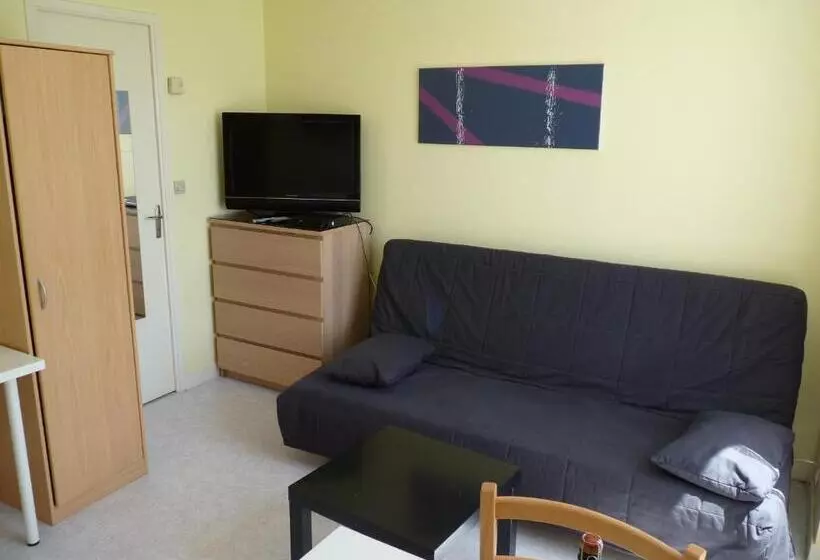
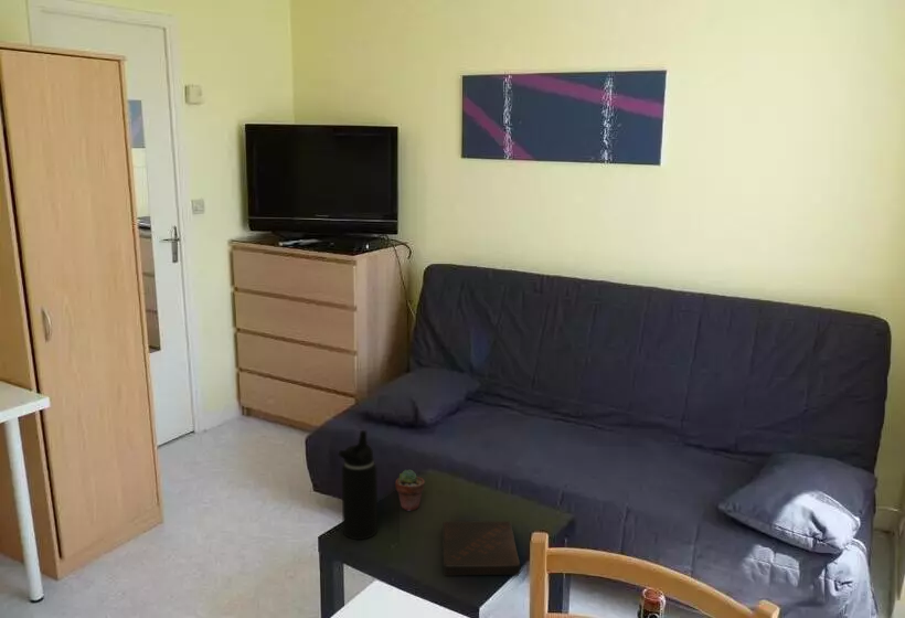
+ potted succulent (409, 488)
+ book (479, 546)
+ water bottle (356, 486)
